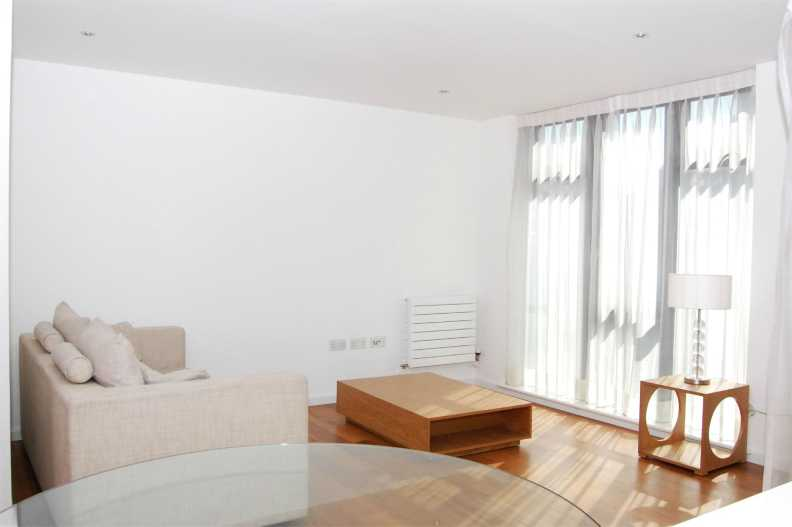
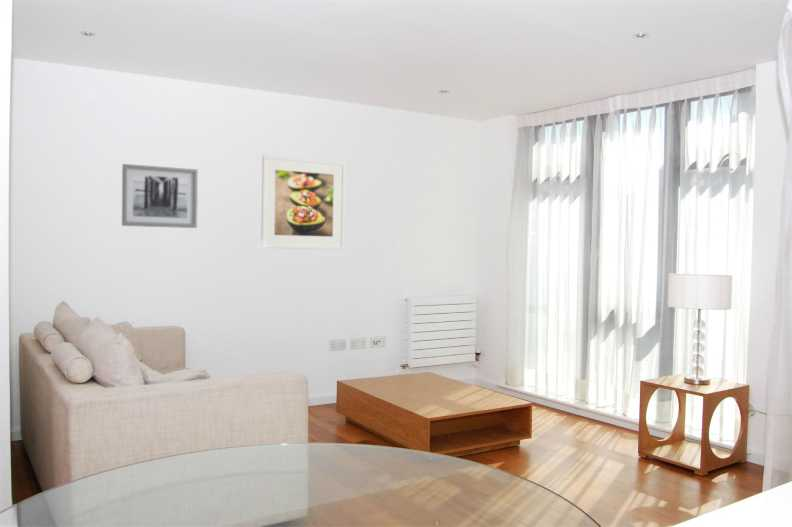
+ wall art (160, 196)
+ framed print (304, 204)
